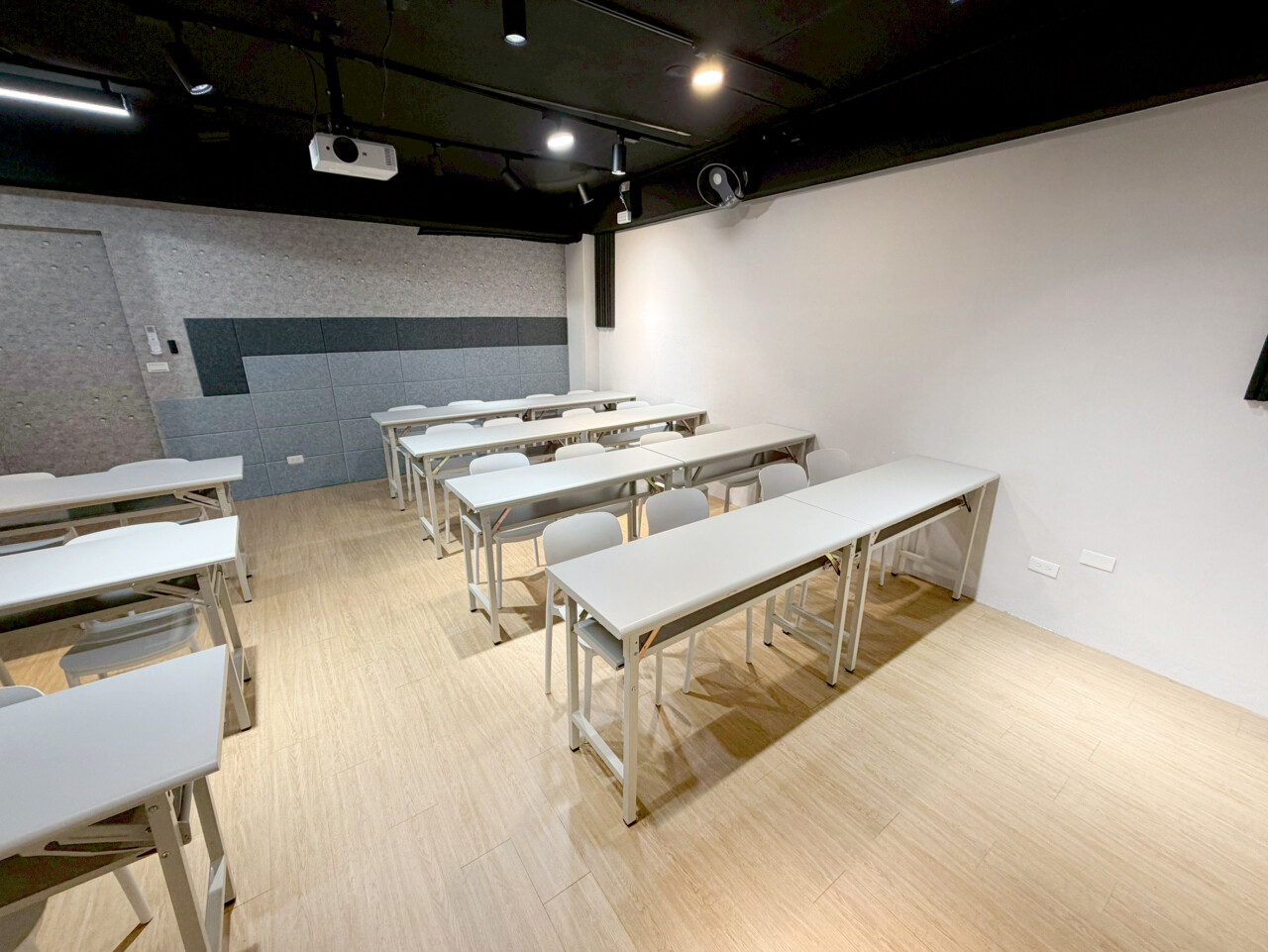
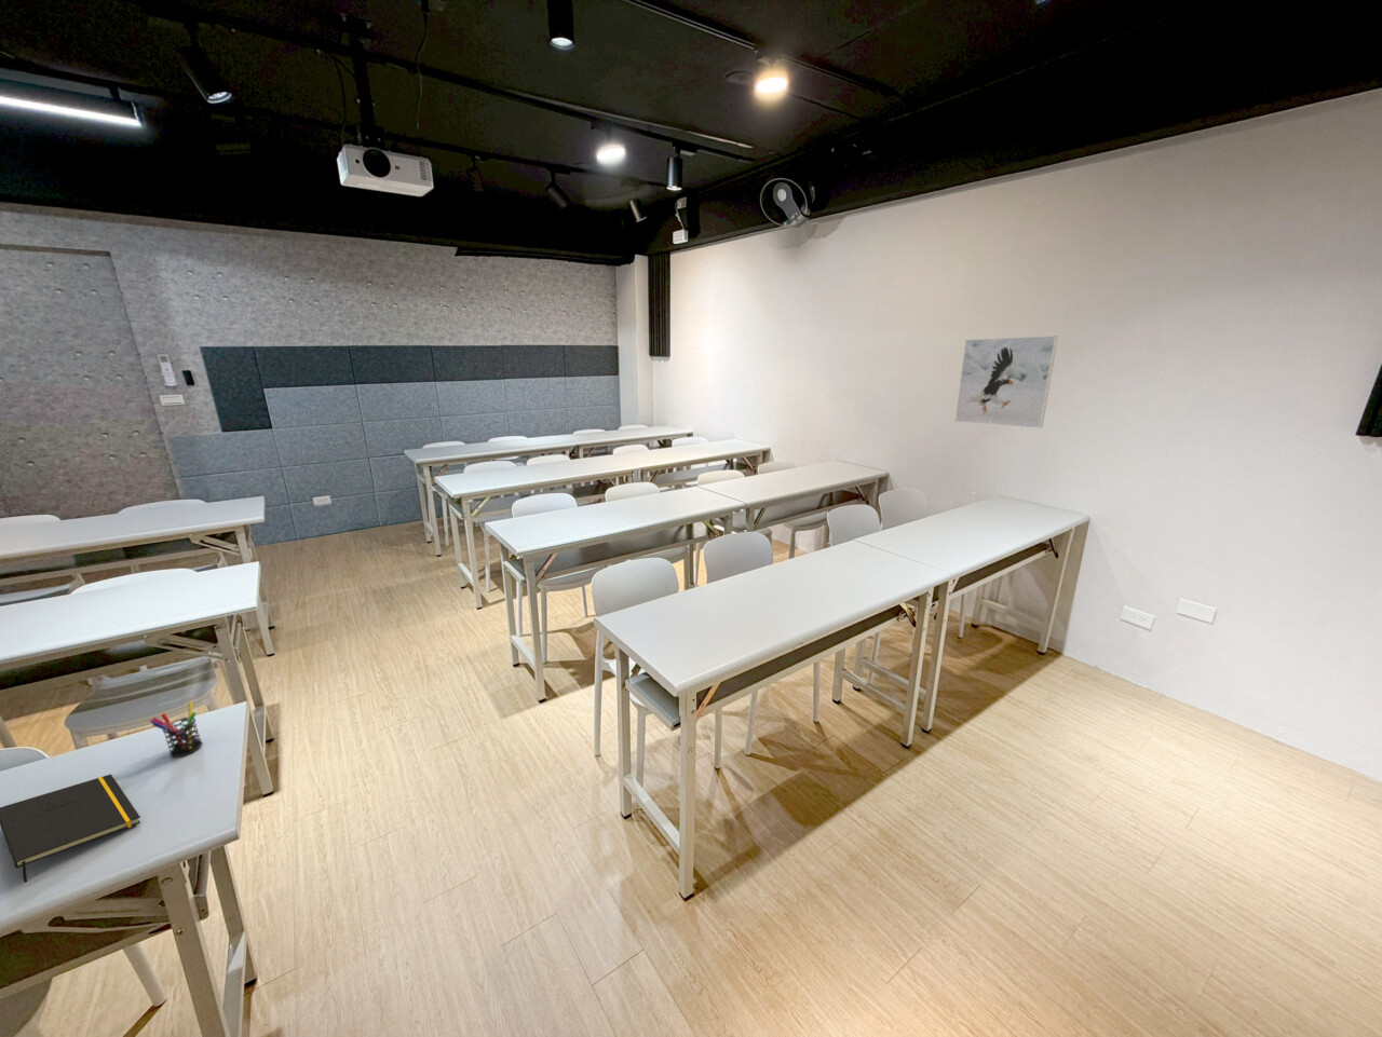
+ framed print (1002, 382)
+ notepad (68, 816)
+ pen holder (181, 729)
